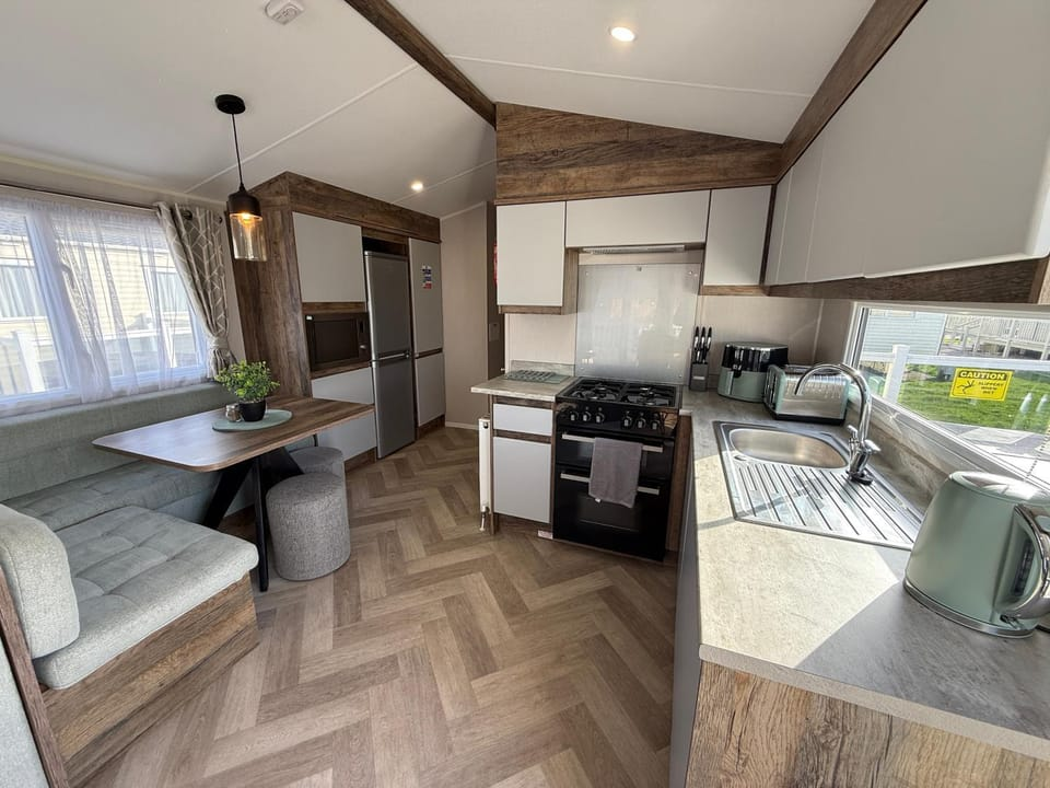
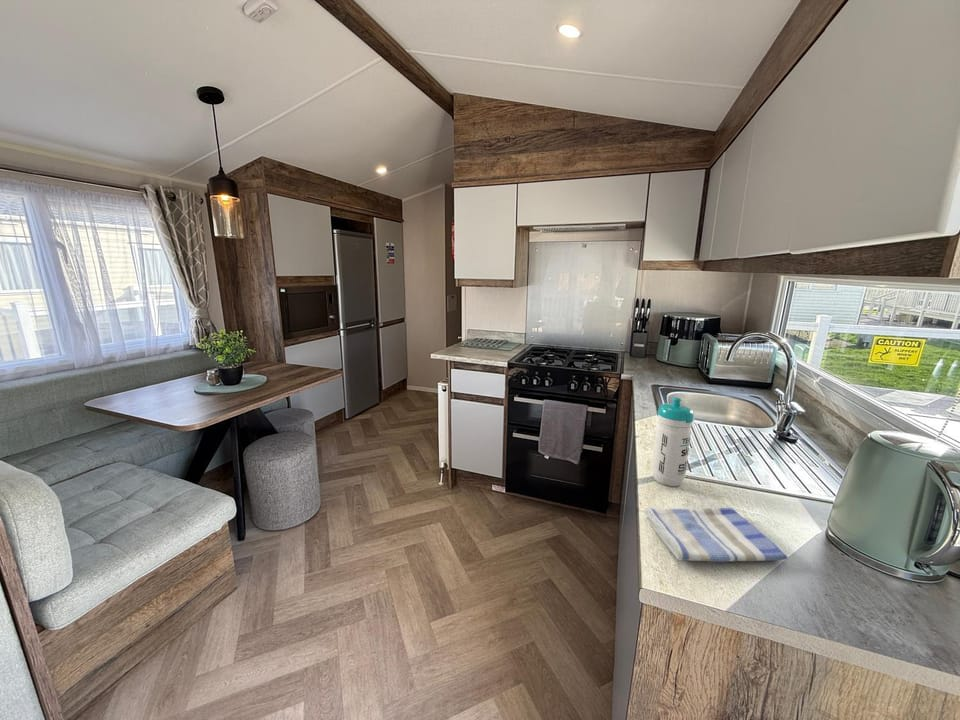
+ water bottle (672, 439)
+ dish towel (708, 531)
